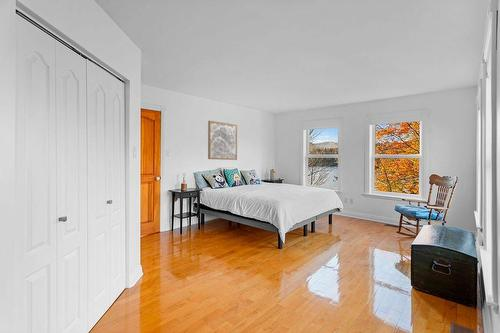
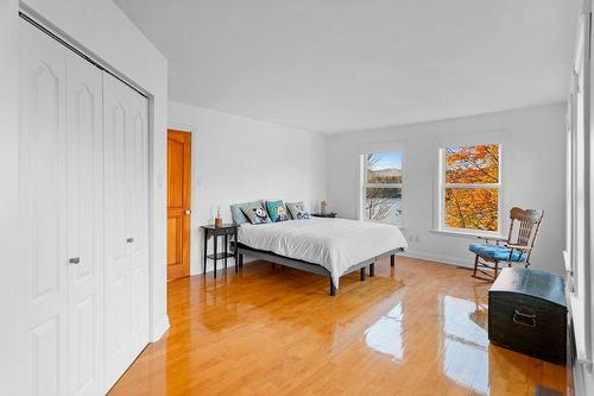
- wall art (223, 141)
